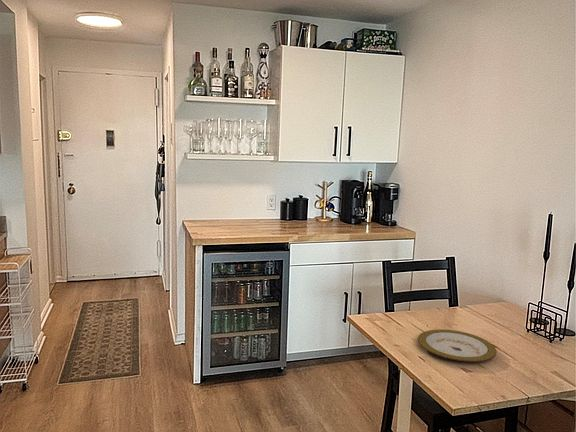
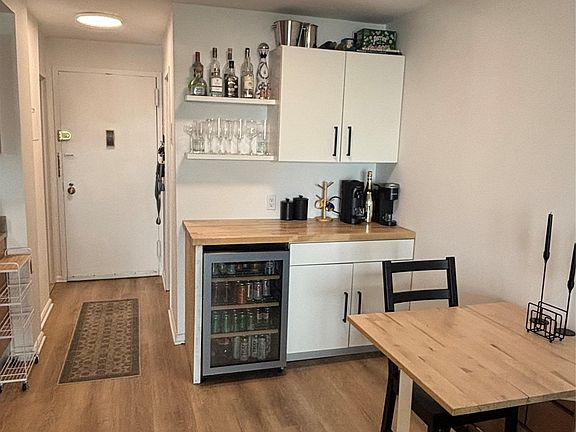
- plate (455, 346)
